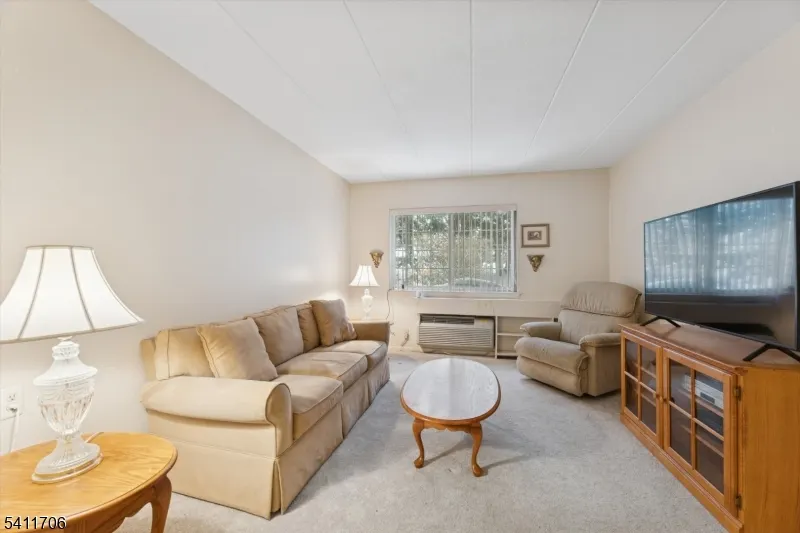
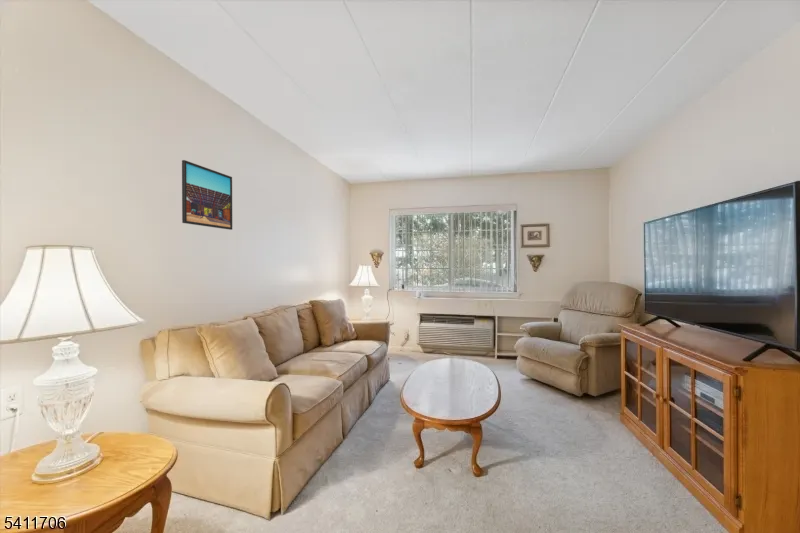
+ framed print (209, 197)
